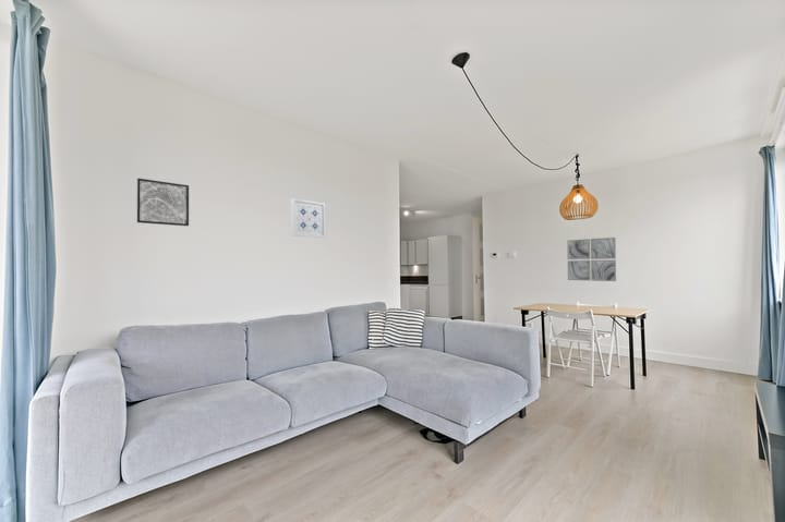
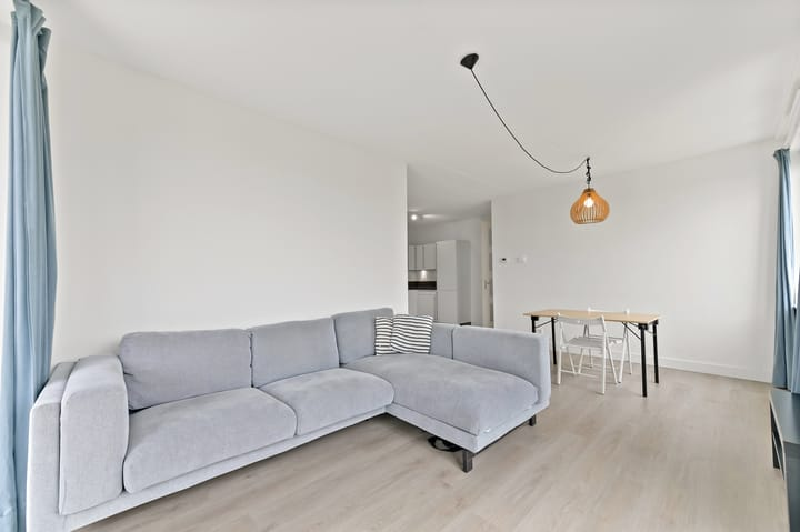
- wall art (591, 258)
- wall art (309, 218)
- wall art (164, 203)
